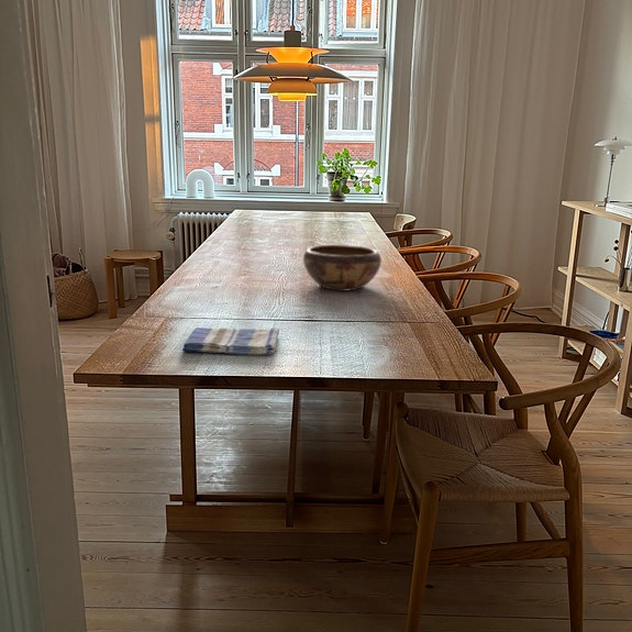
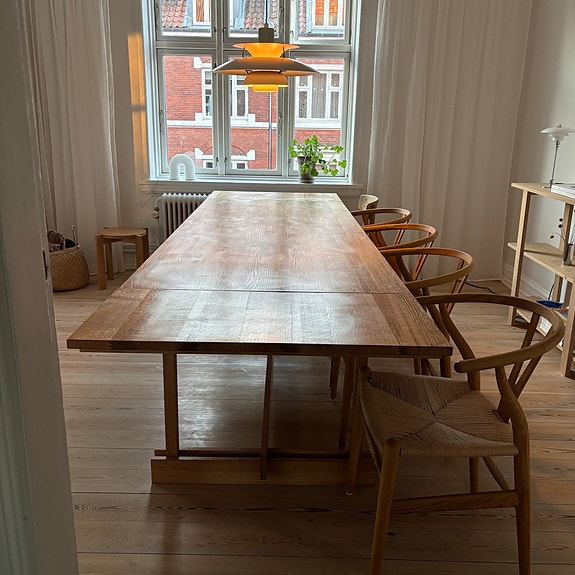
- dish towel (233, 339)
- decorative bowl (342, 267)
